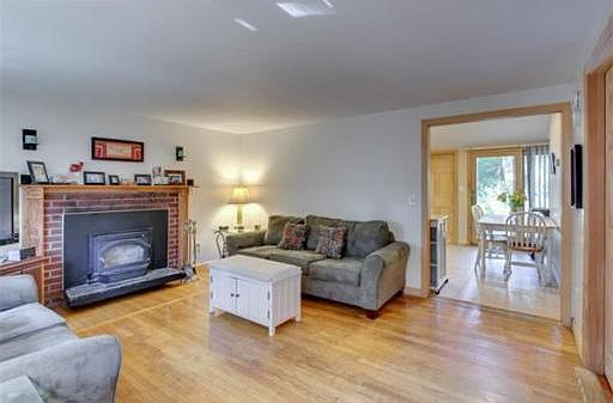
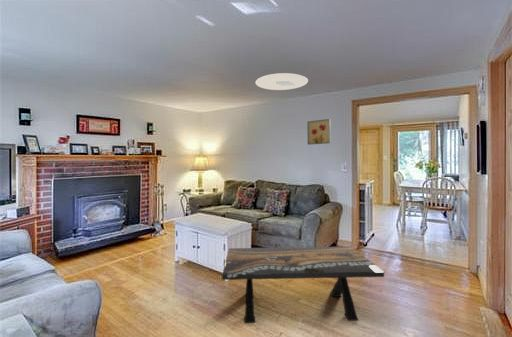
+ coffee table (295, 278)
+ wall art (318, 132)
+ ceiling light (281, 80)
